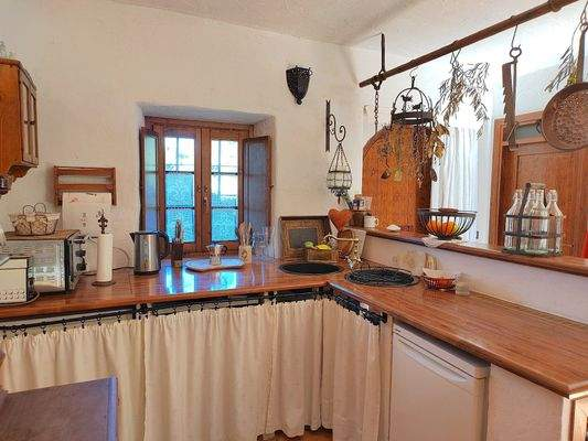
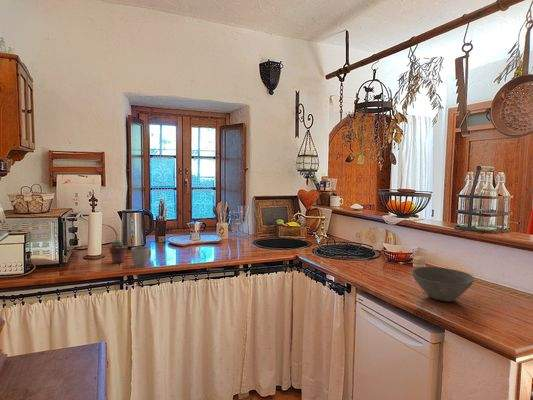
+ potted succulent (118, 251)
+ mug (142, 256)
+ bowl (442, 285)
